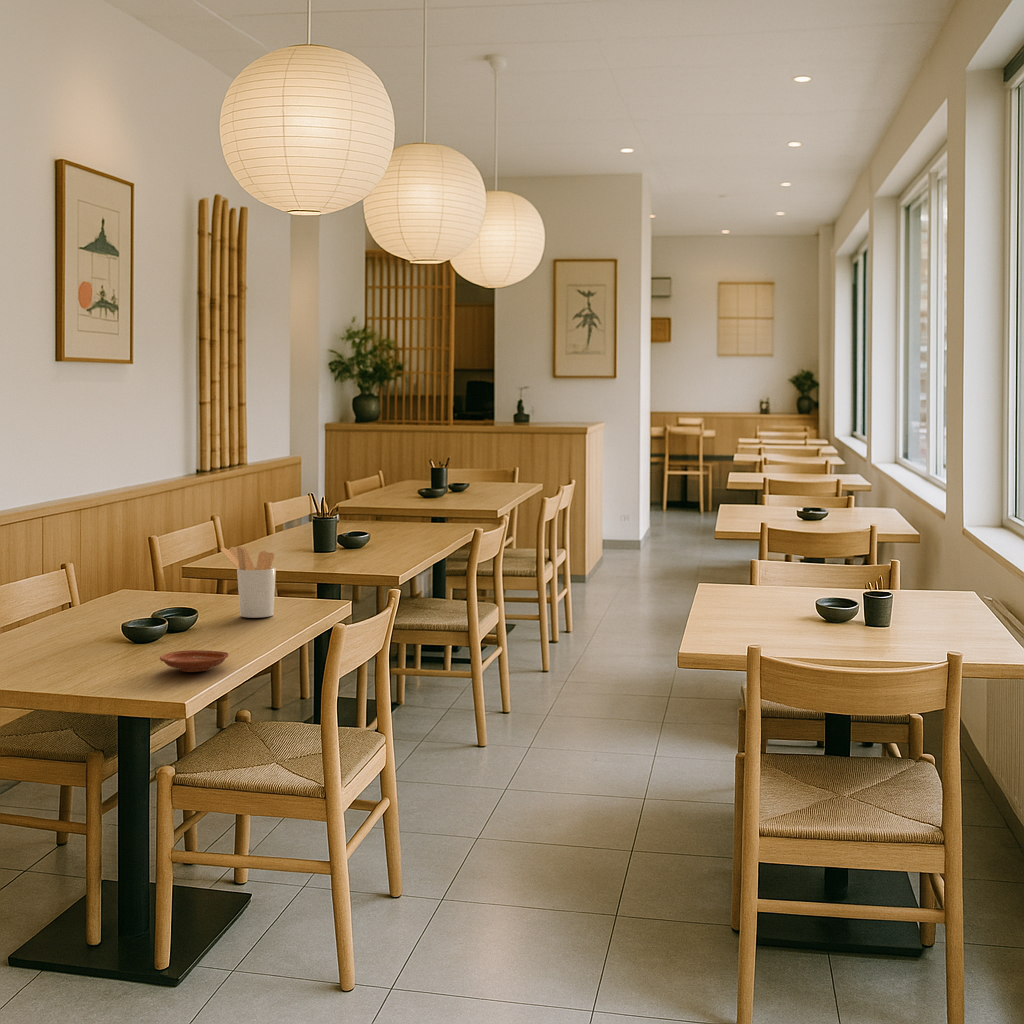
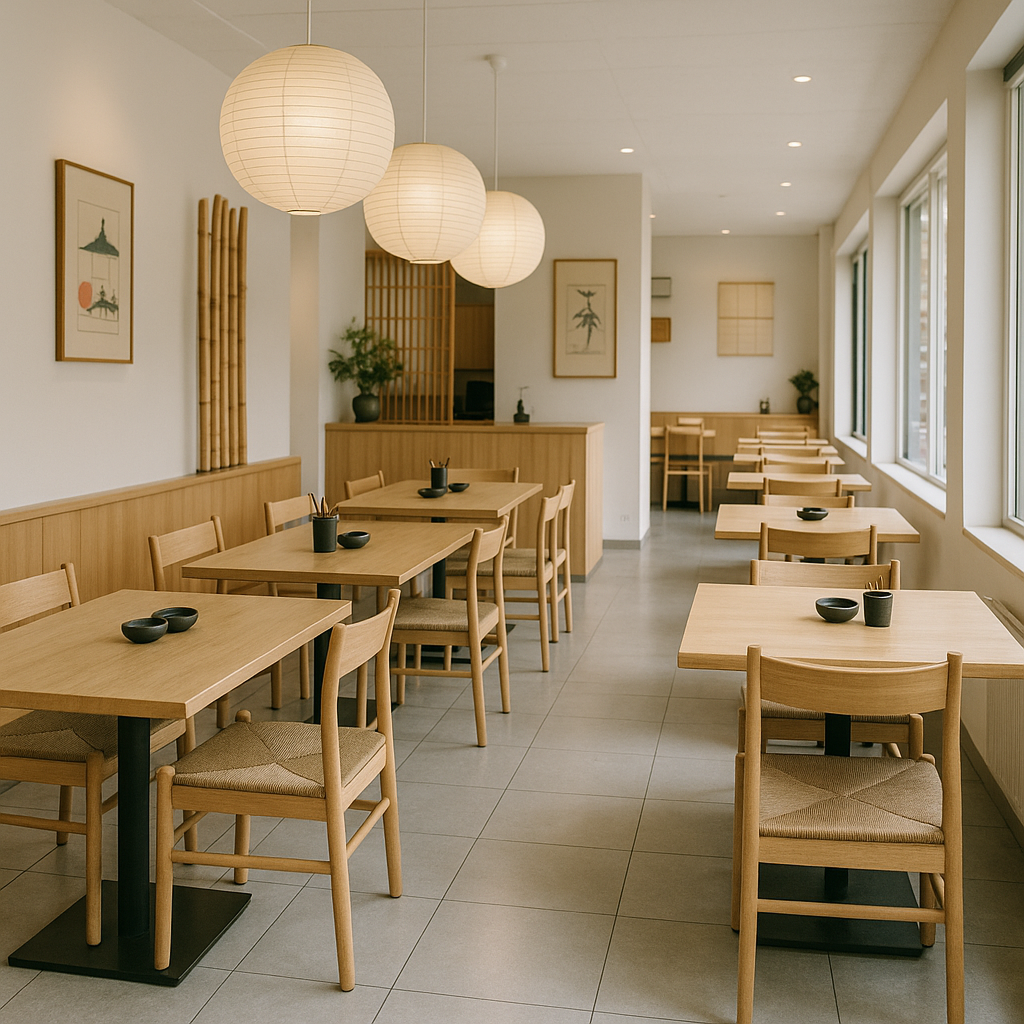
- plate (194, 662)
- utensil holder (249, 579)
